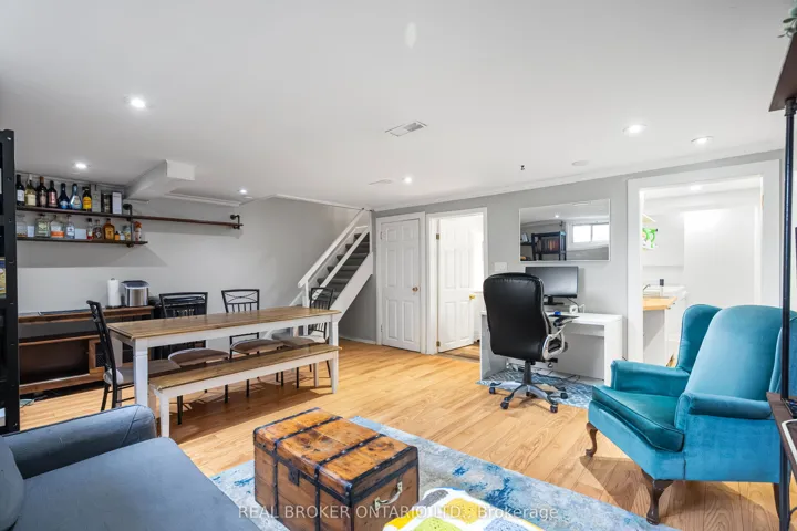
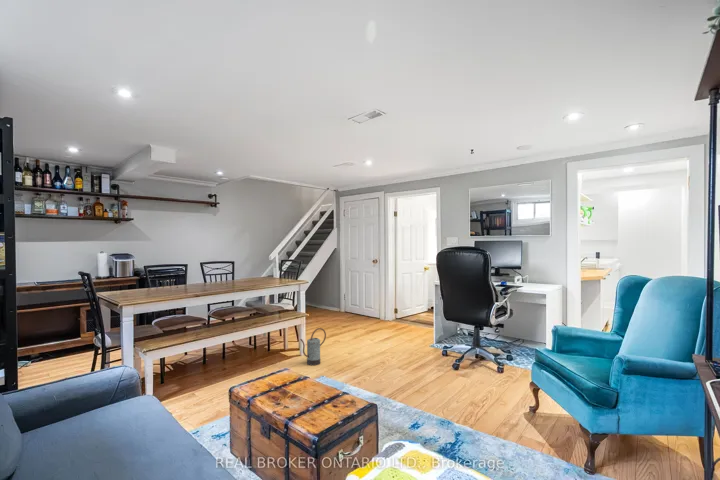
+ watering can (313, 346)
